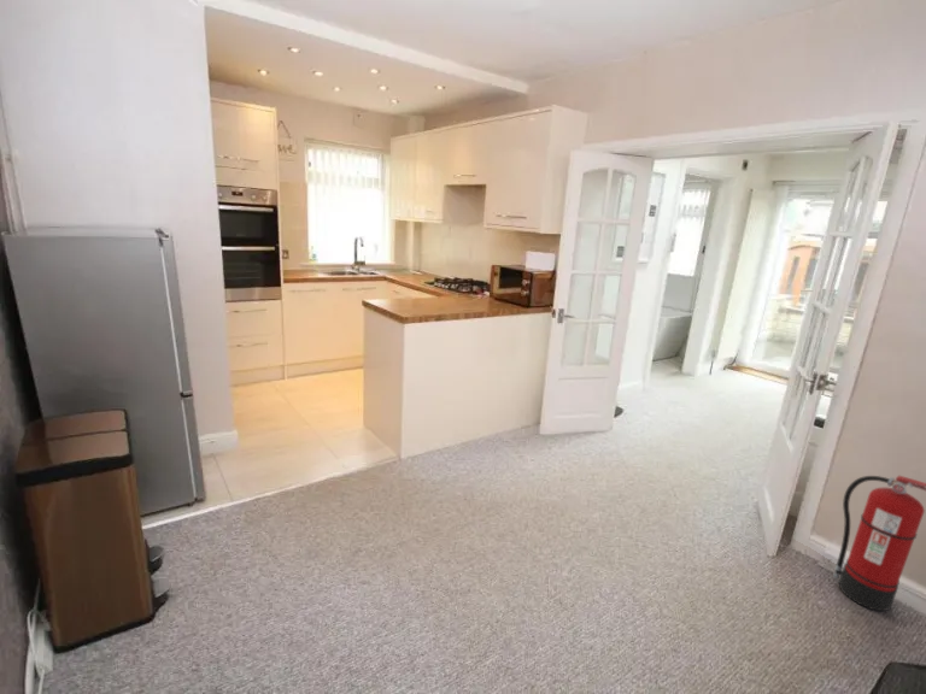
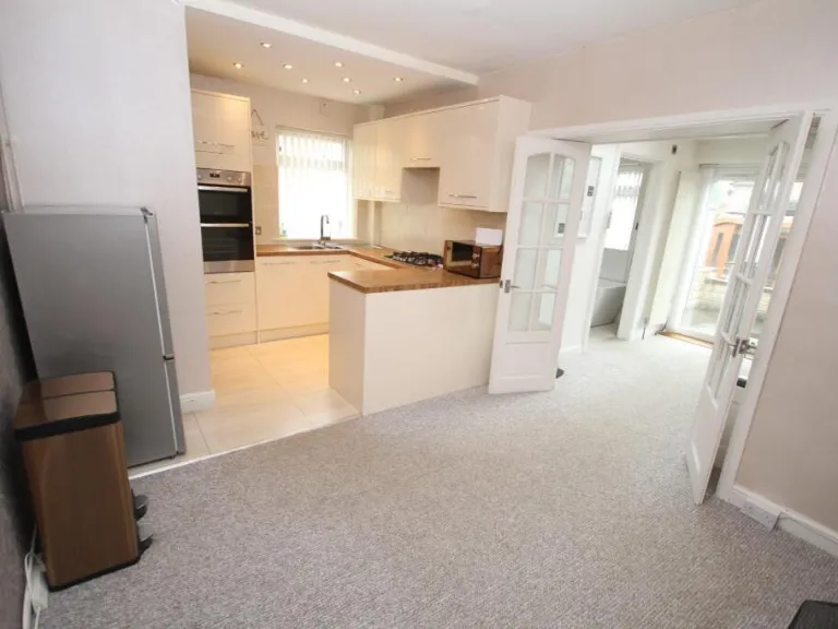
- fire extinguisher (875, 534)
